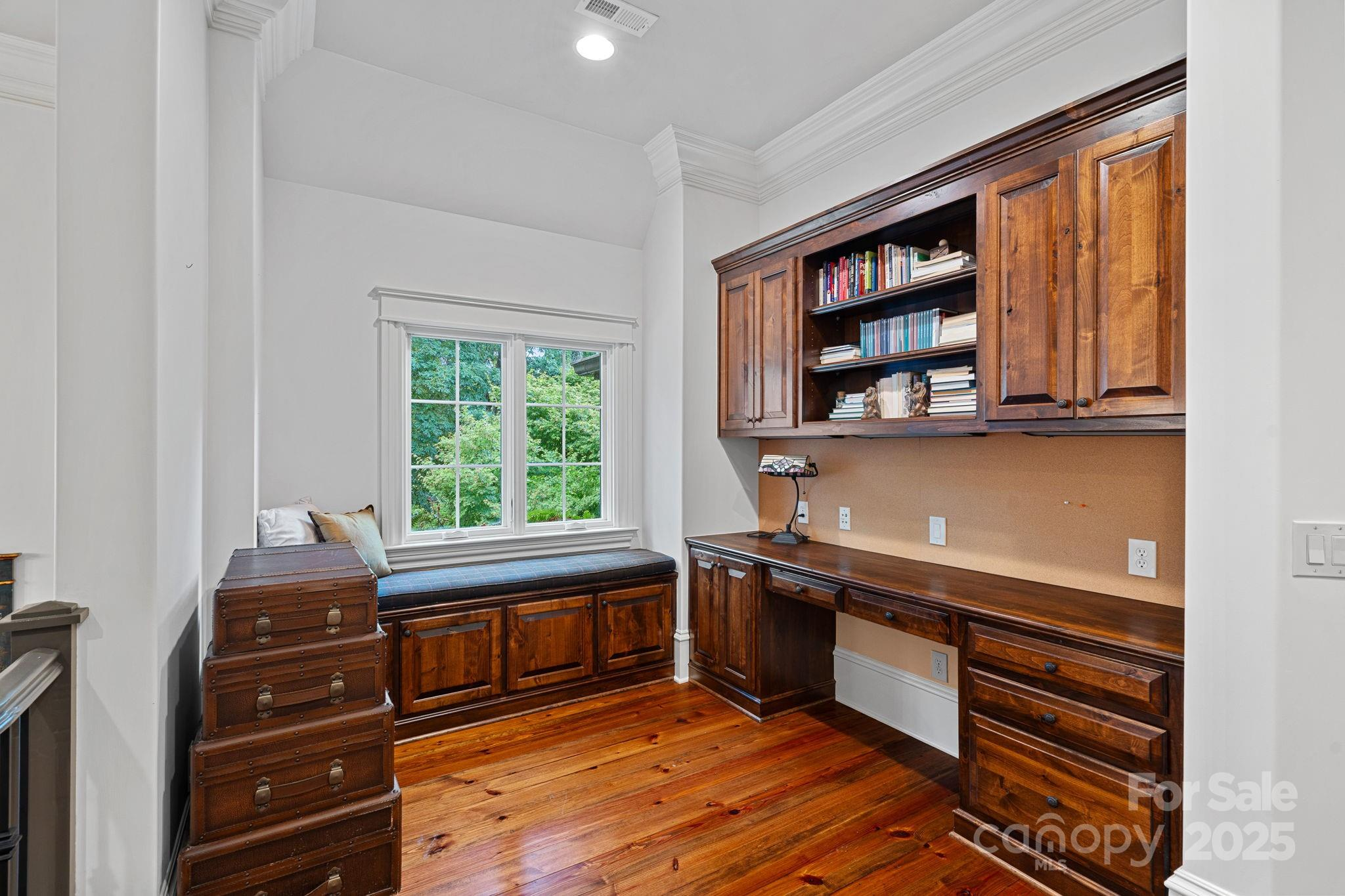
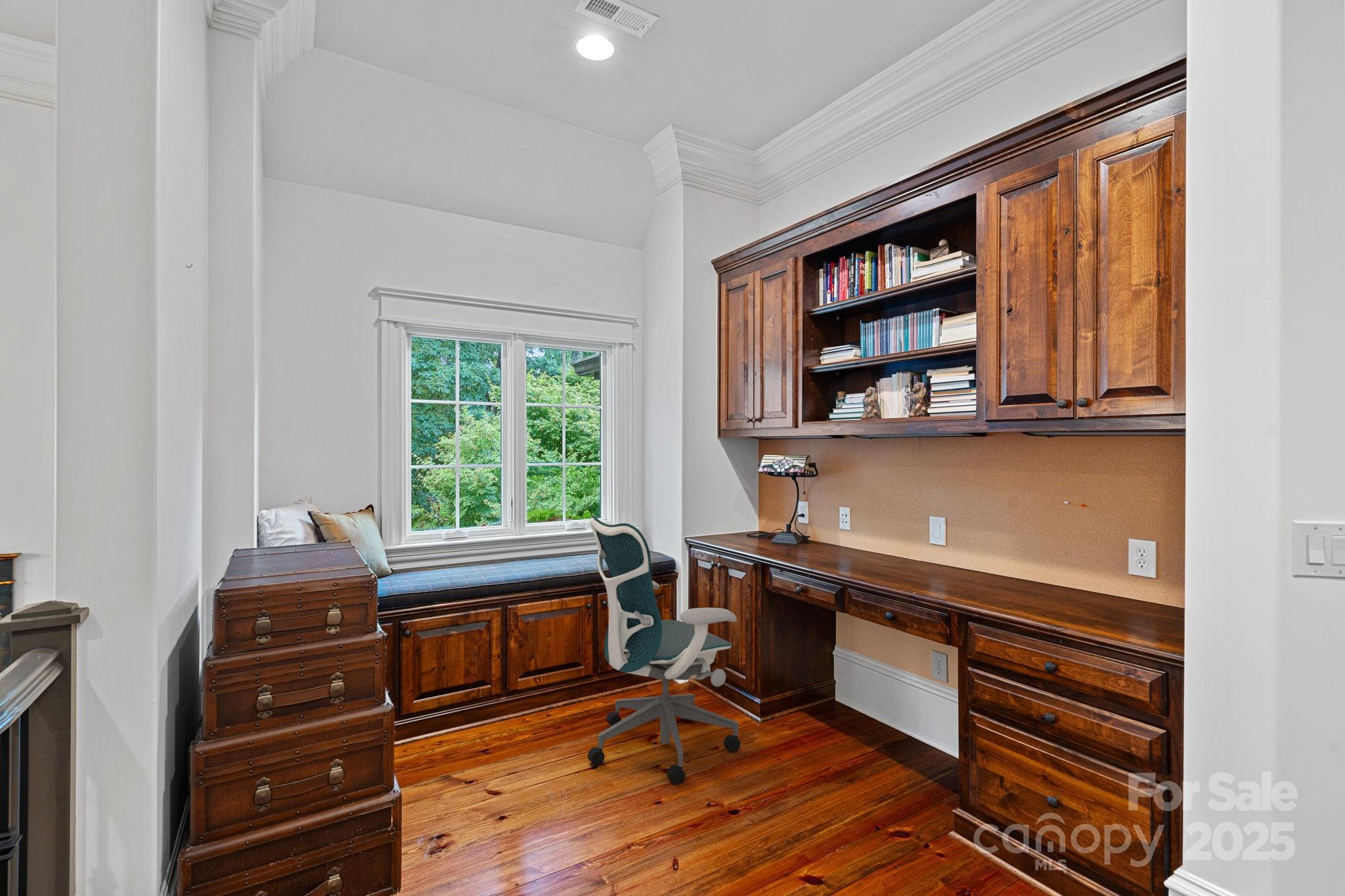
+ office chair (664, 630)
